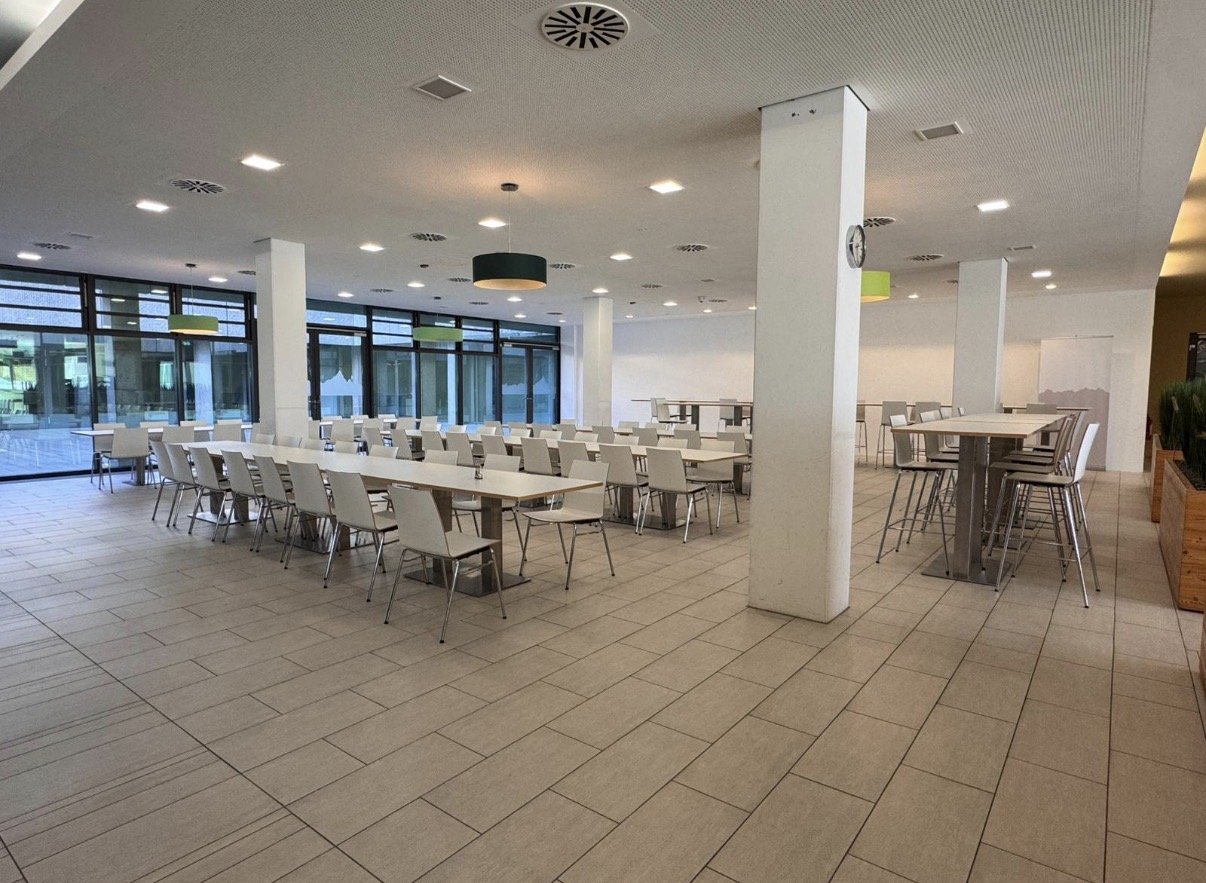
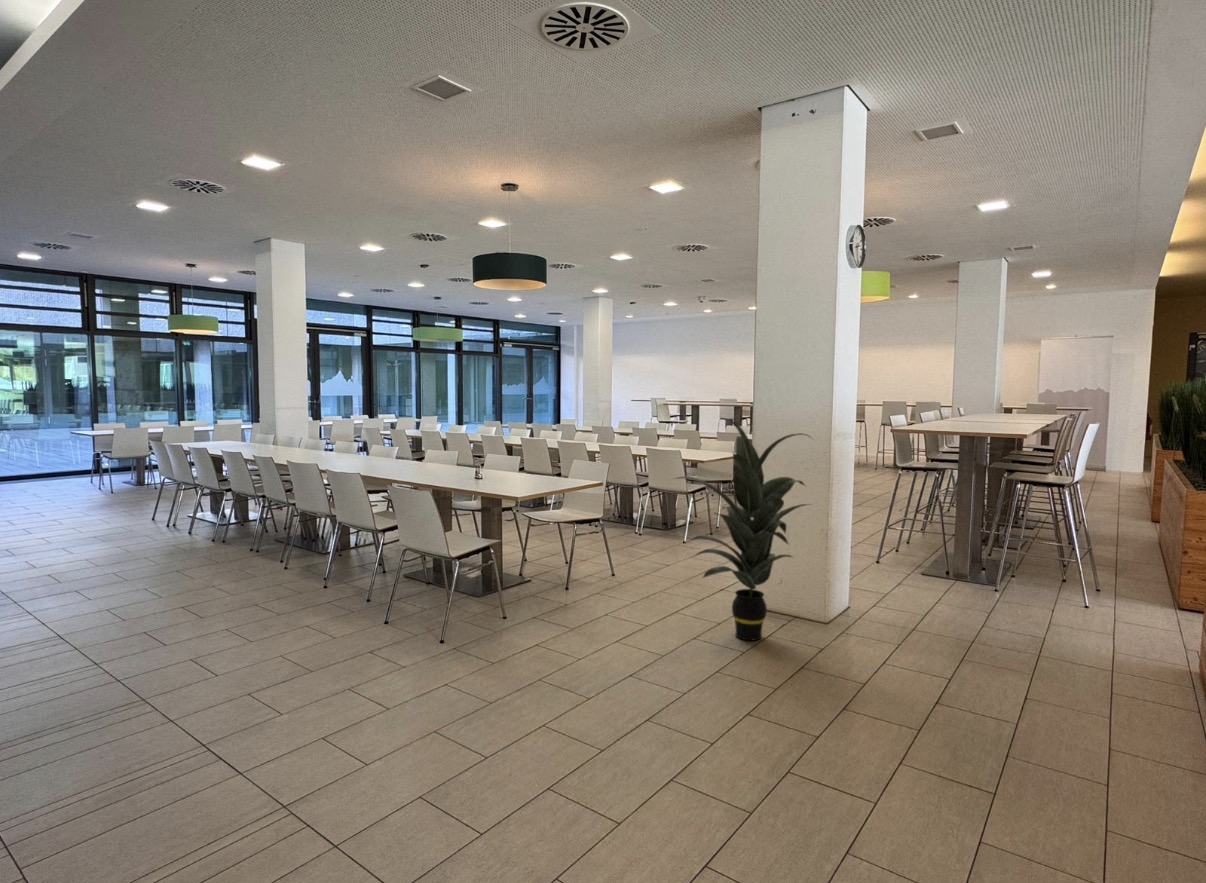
+ indoor plant (746, 527)
